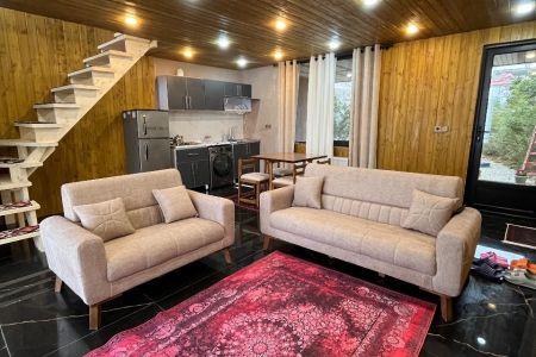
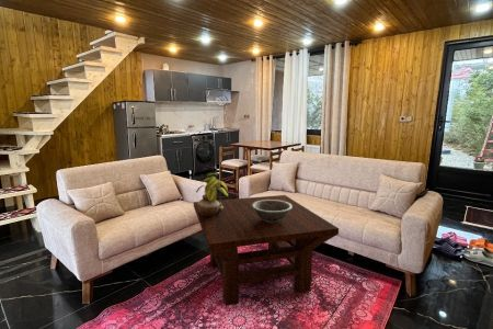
+ decorative bowl (272, 212)
+ coffee table (255, 243)
+ potted plant (211, 194)
